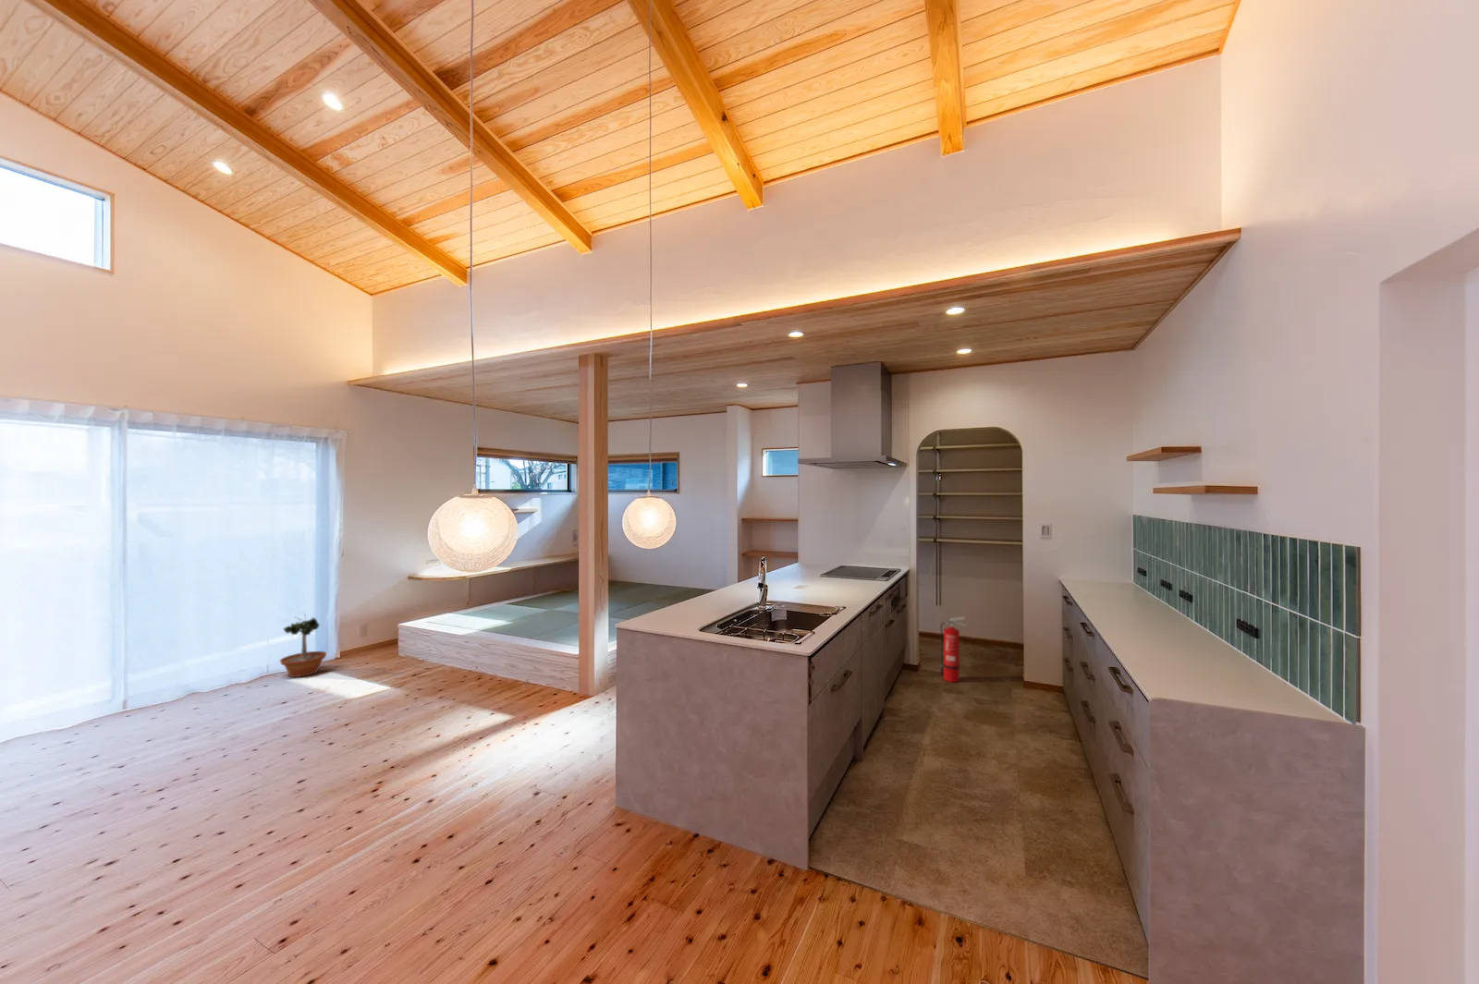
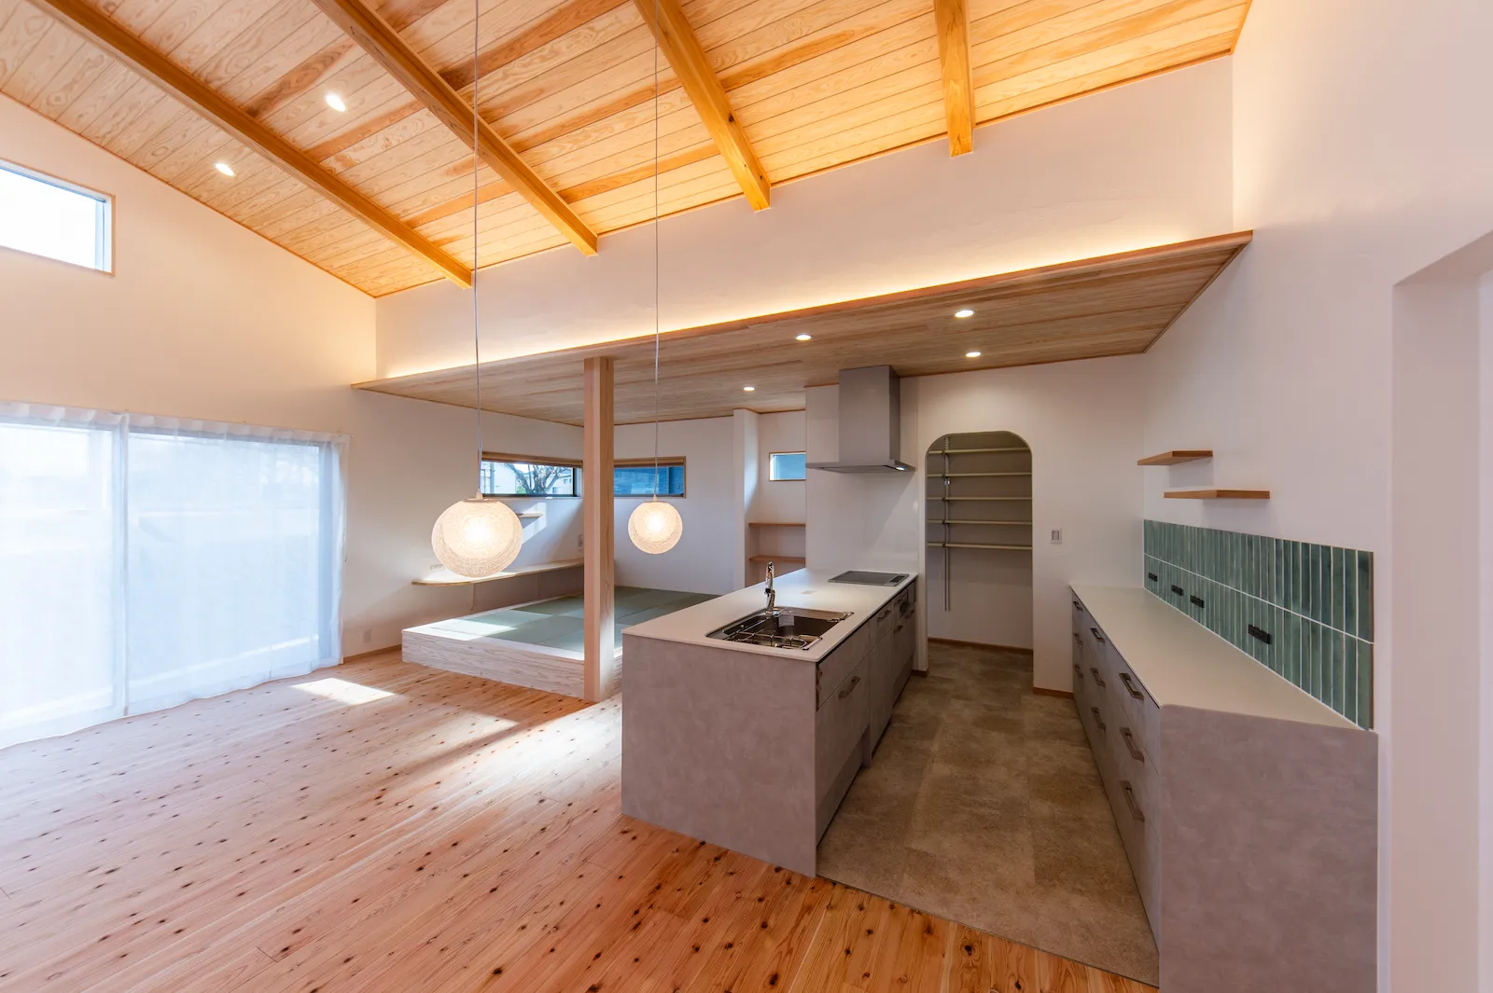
- potted tree (303, 644)
- fire extinguisher (953, 648)
